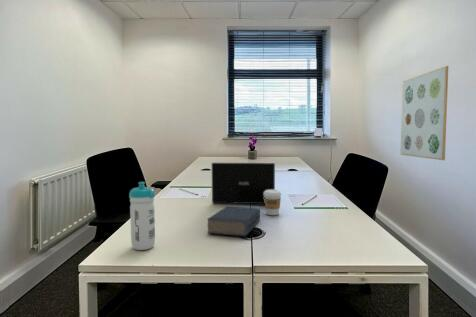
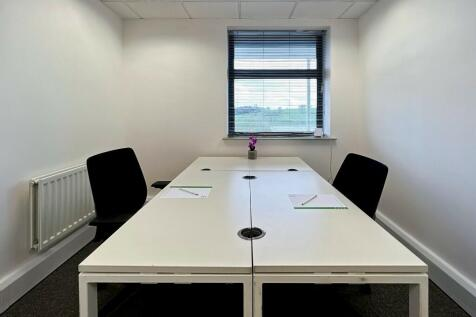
- water bottle (142, 214)
- coffee cup (272, 202)
- wall art (421, 116)
- book (235, 219)
- laptop (245, 180)
